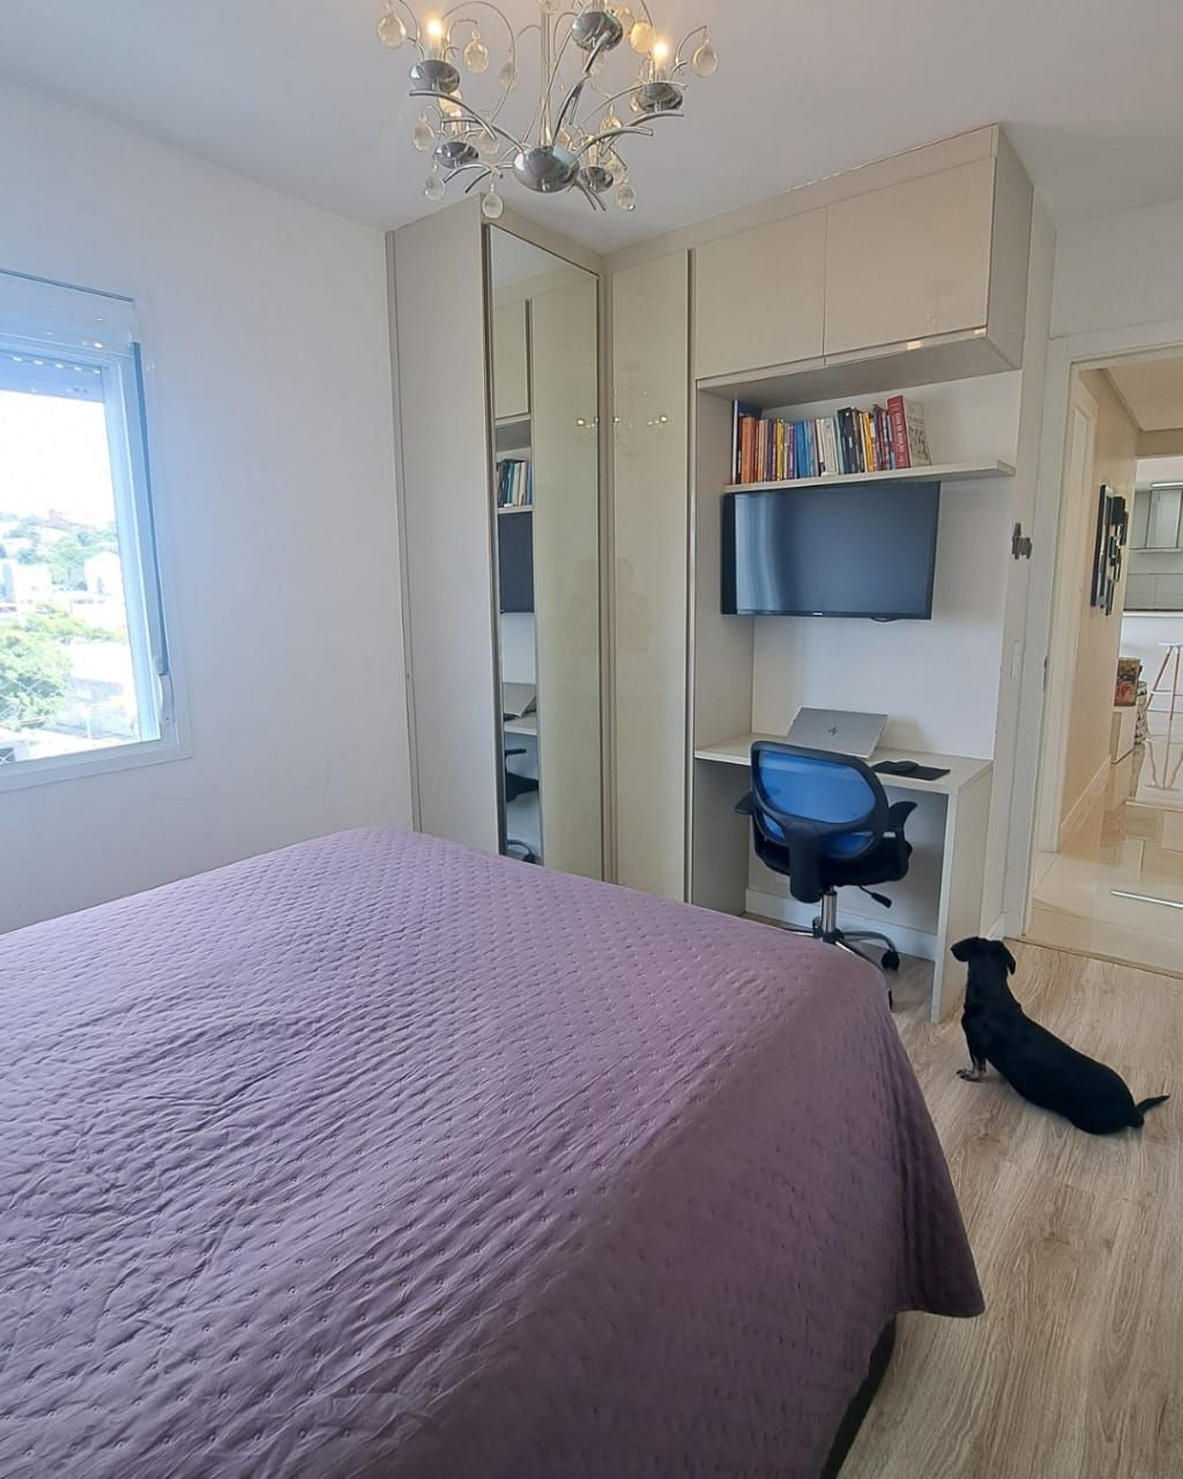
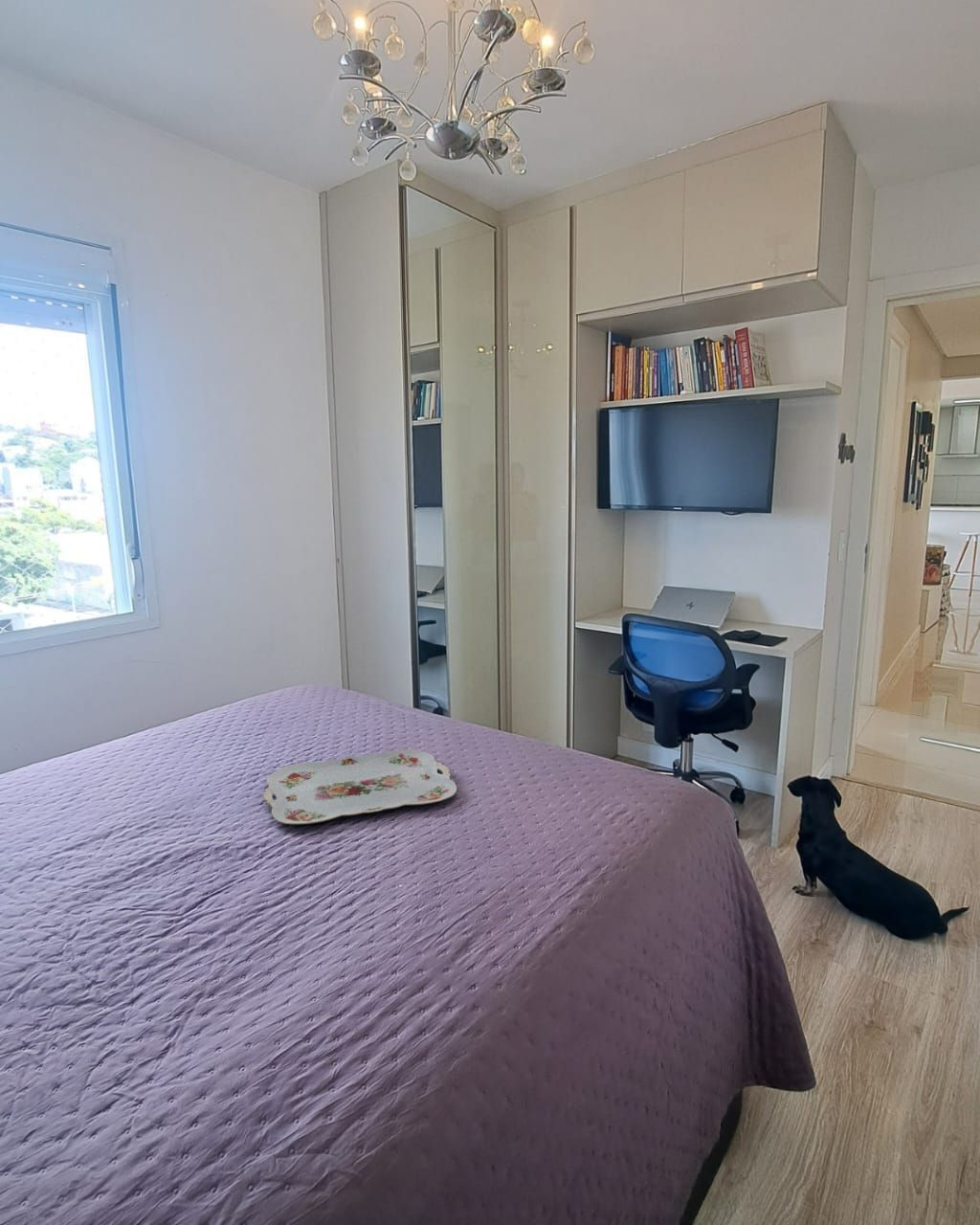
+ serving tray (360, 784)
